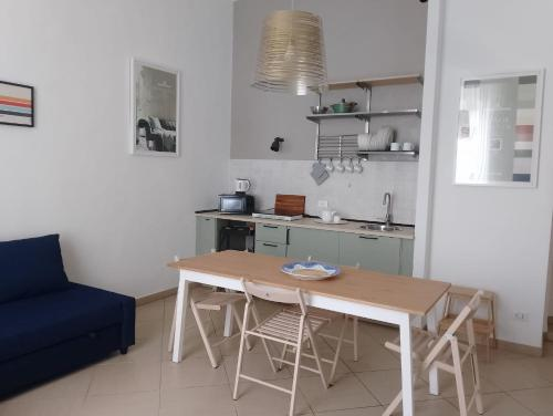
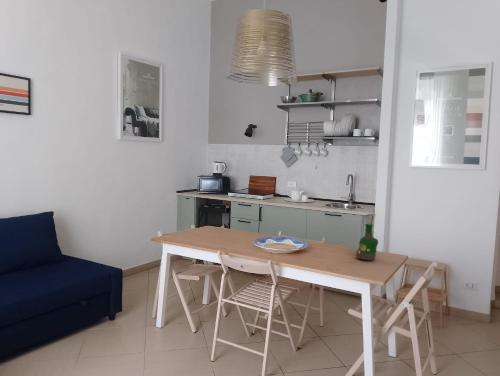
+ grog bottle (367, 236)
